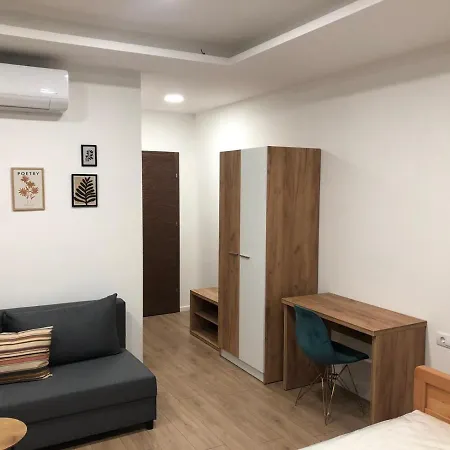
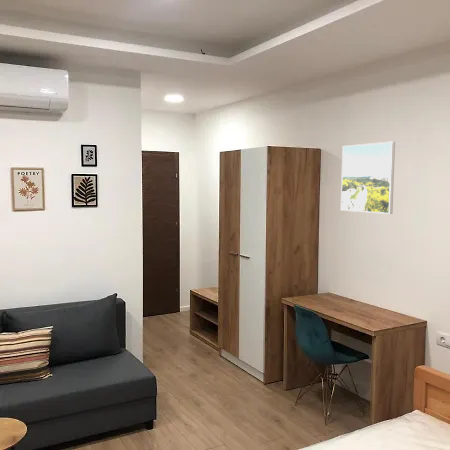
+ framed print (366, 178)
